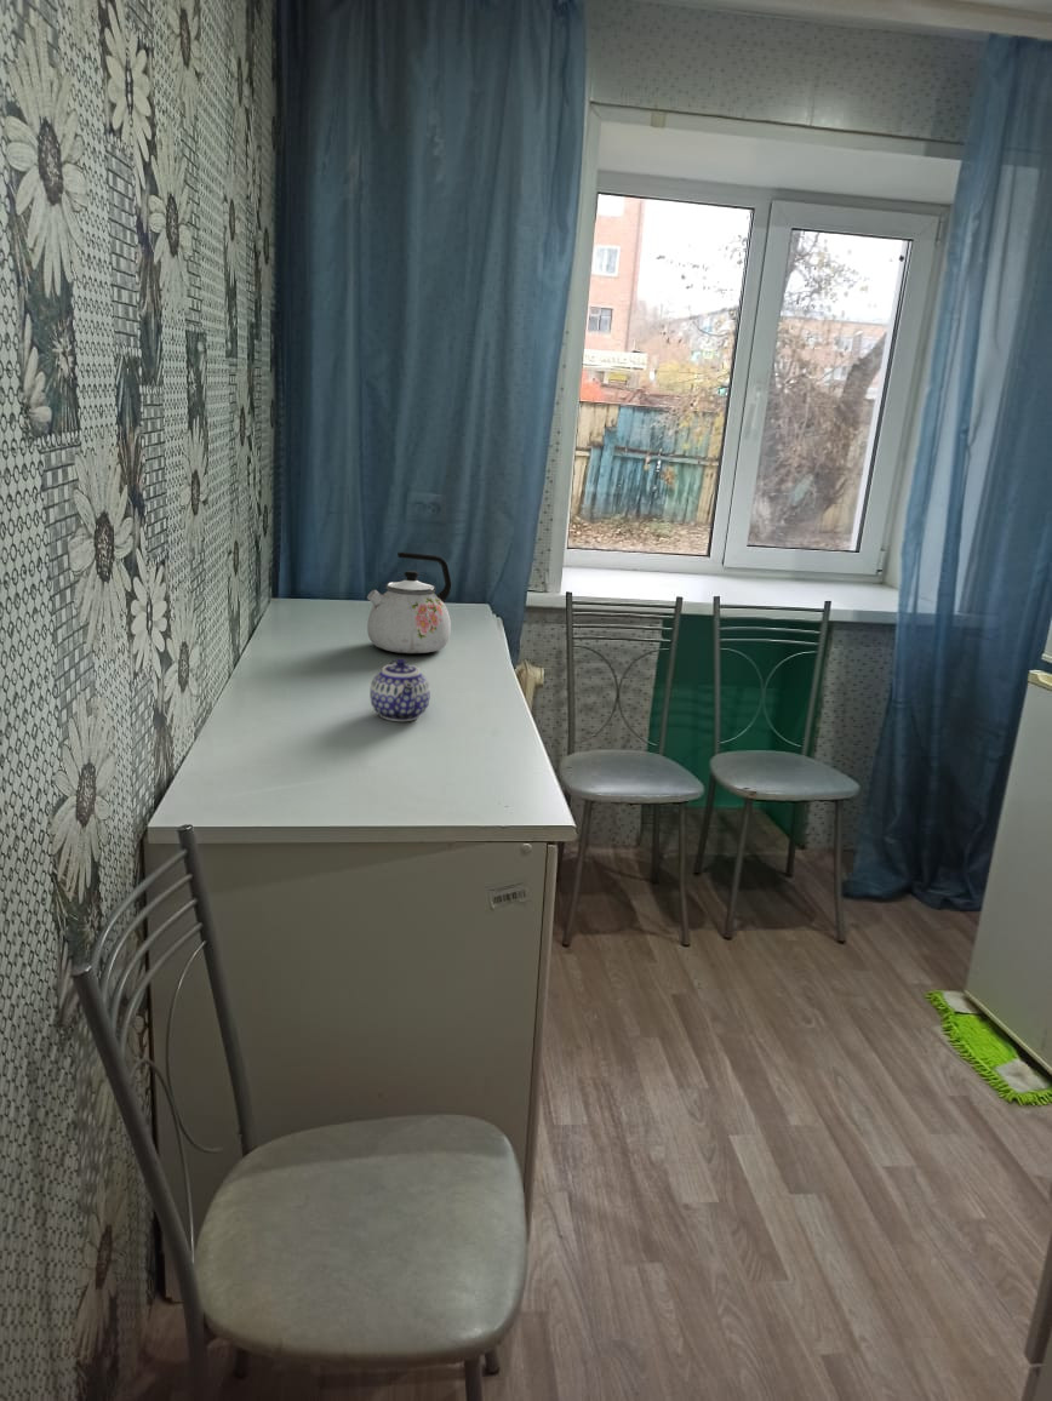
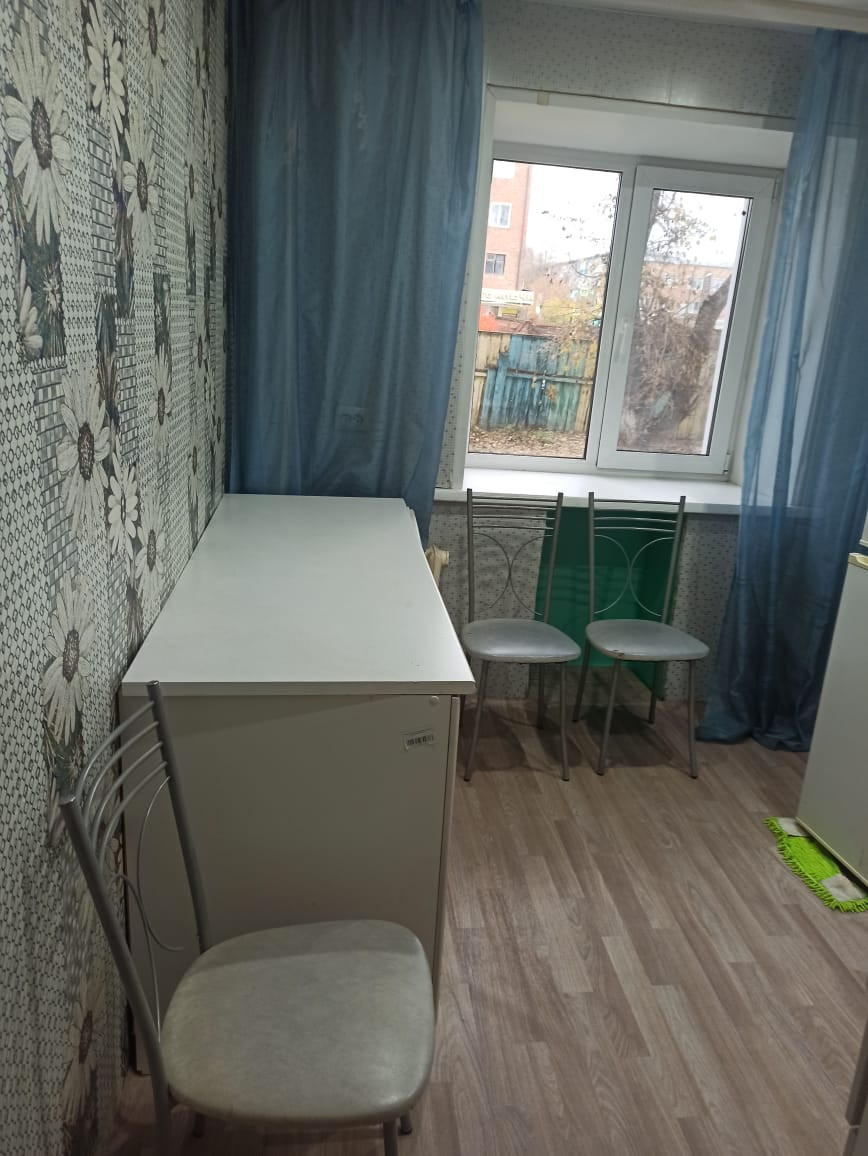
- teapot (400, 687)
- kettle (410, 601)
